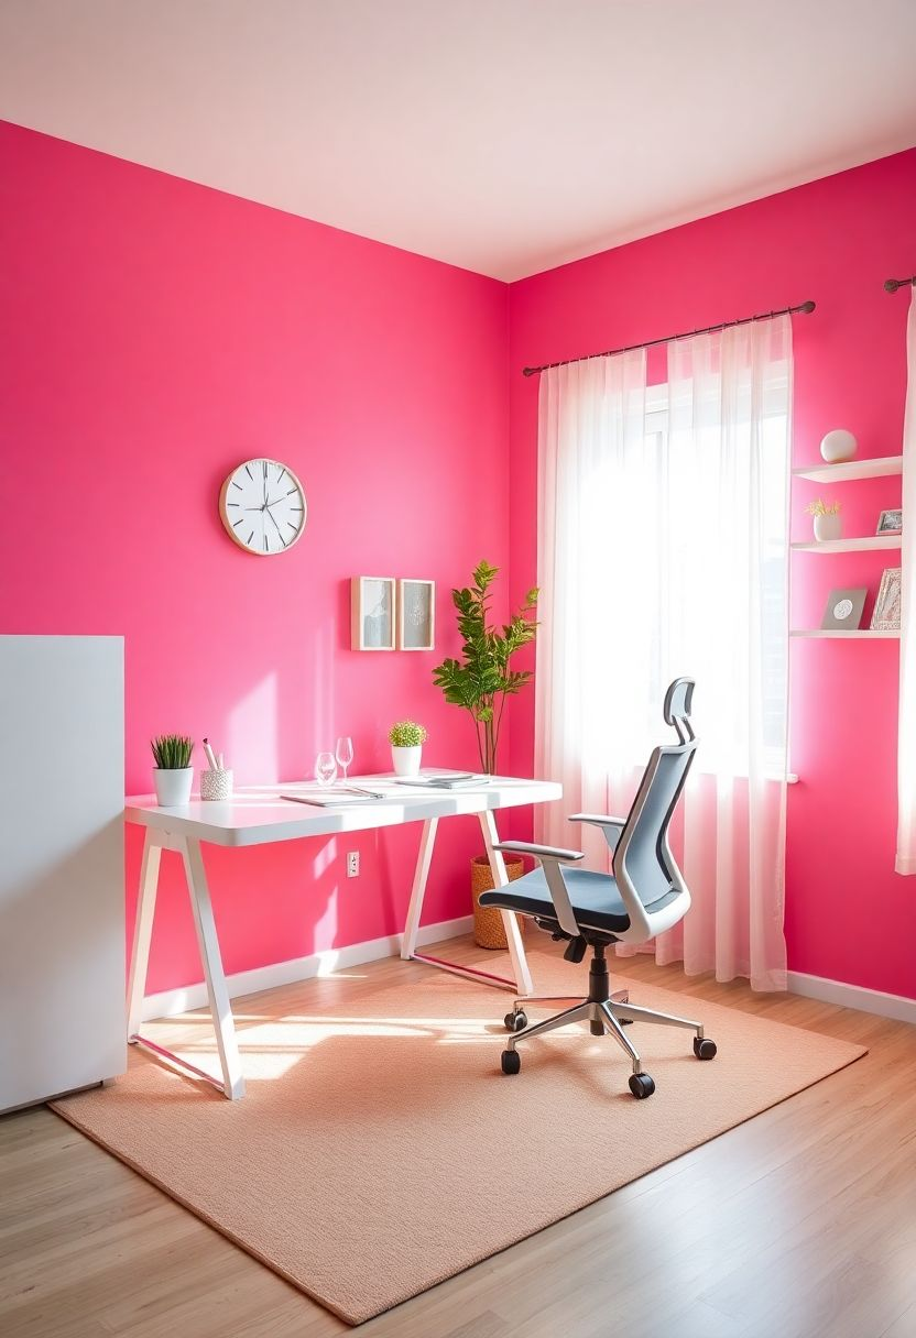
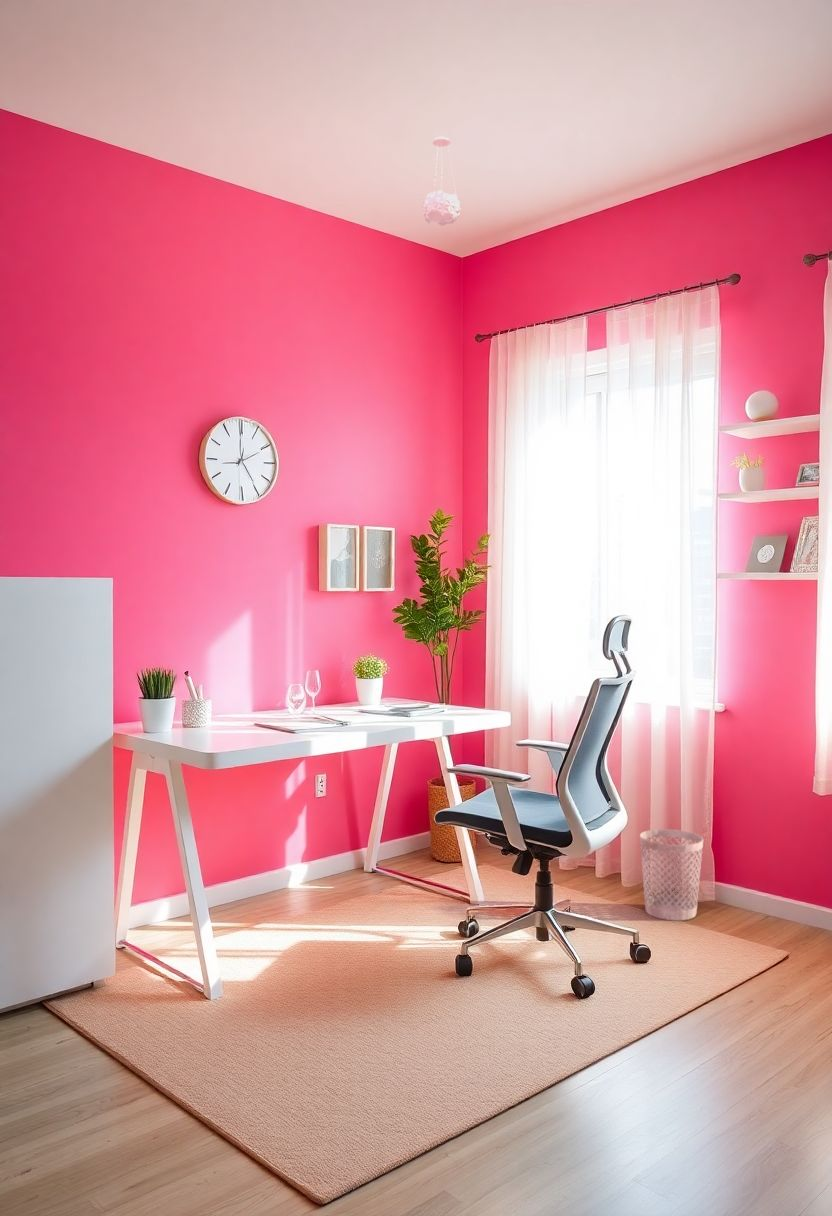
+ pendant light (441, 180)
+ wastebasket (670, 874)
